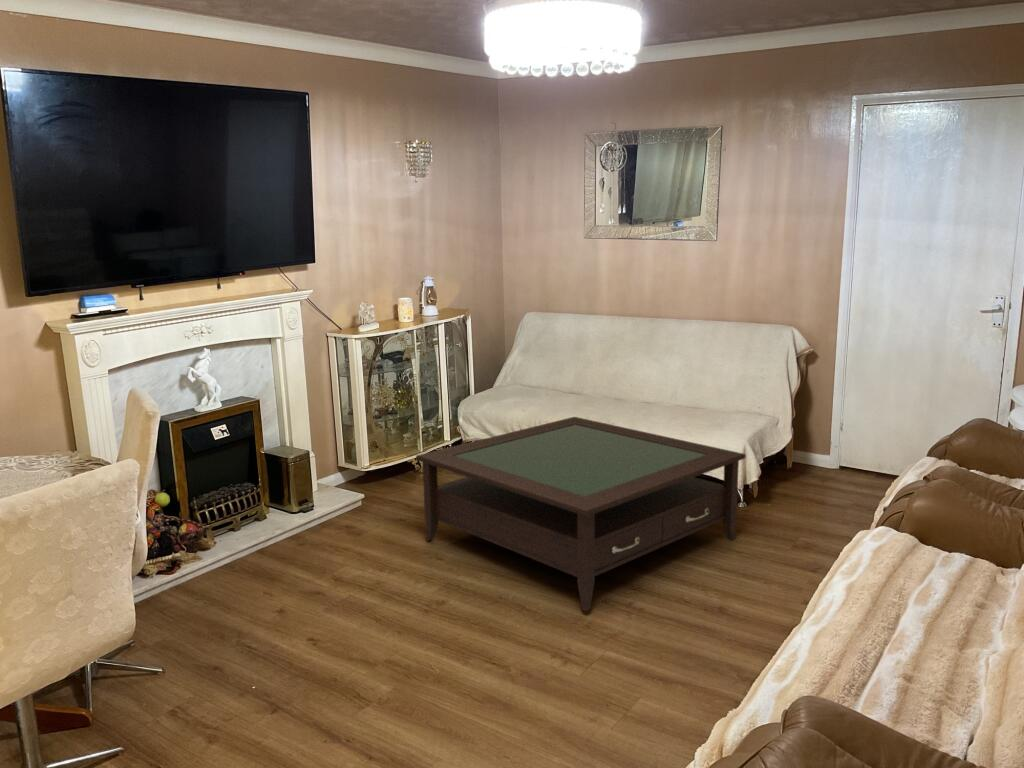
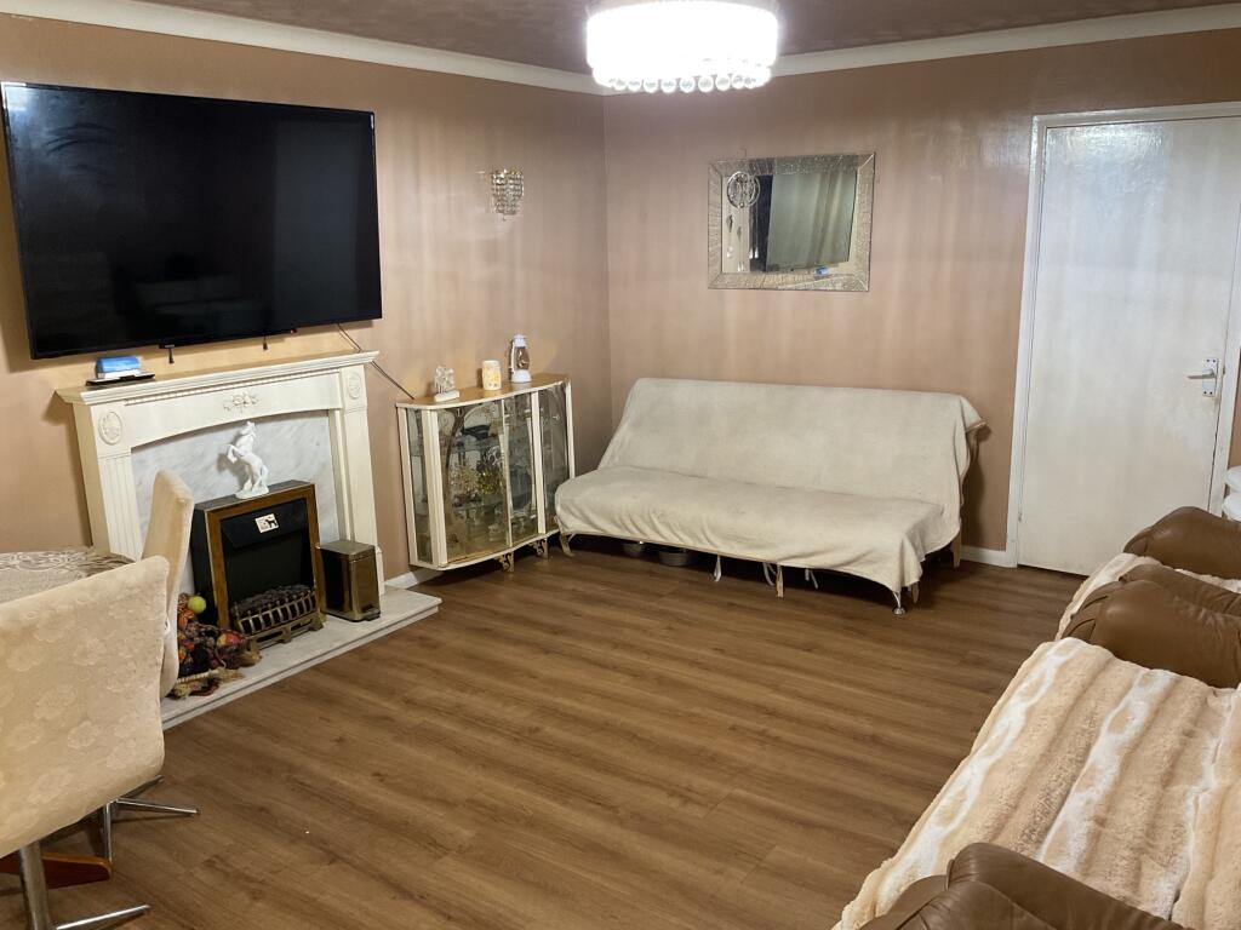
- coffee table (579, 497)
